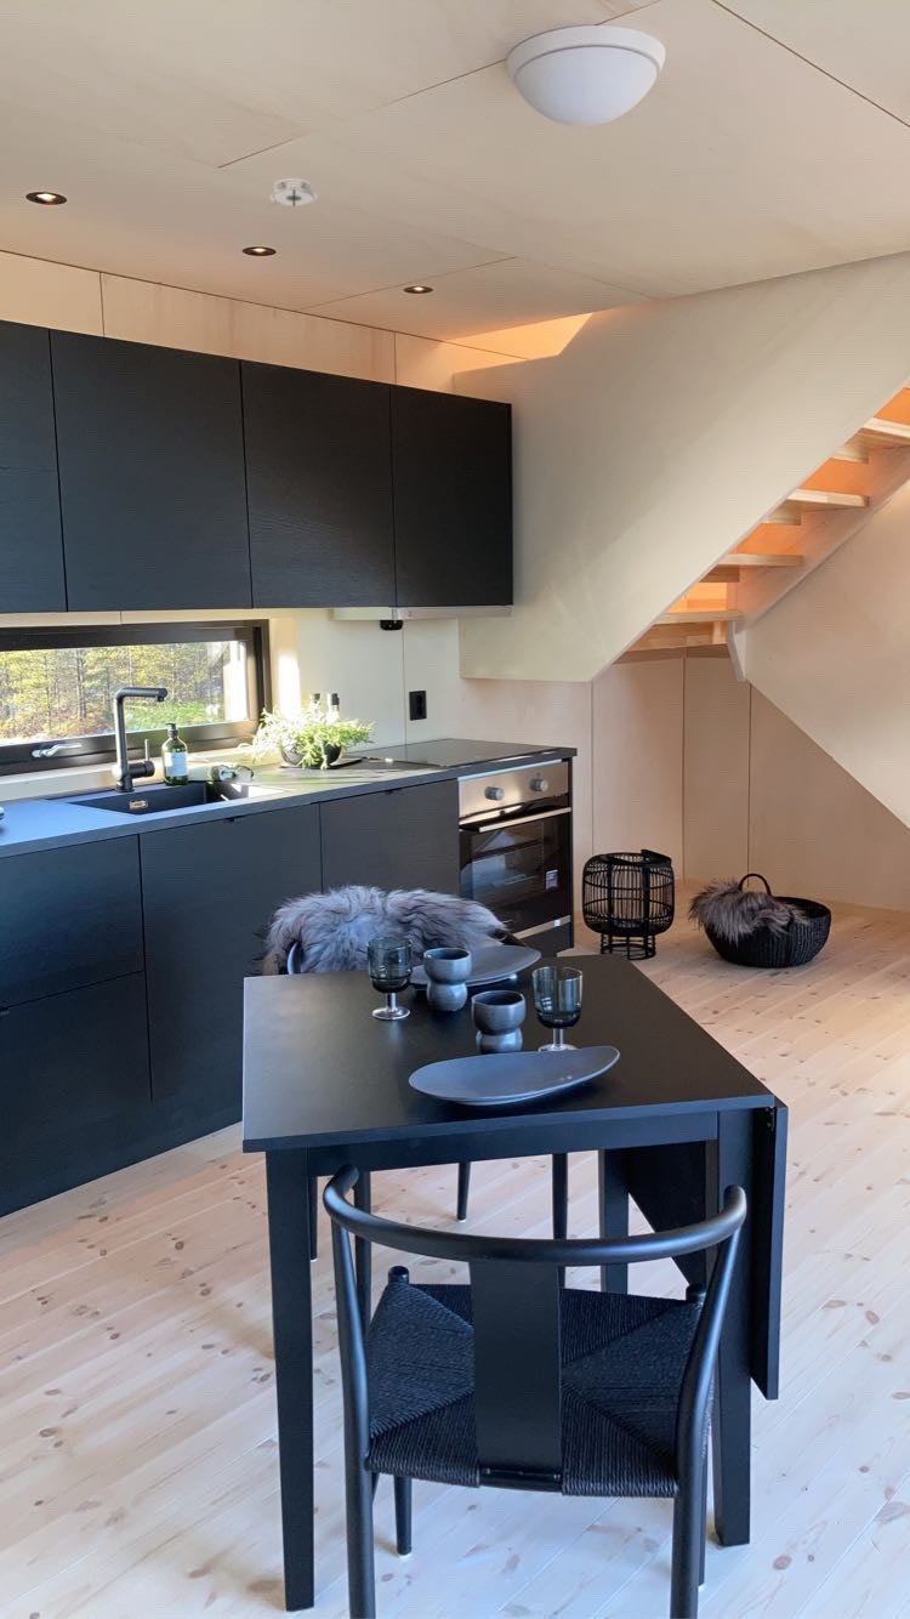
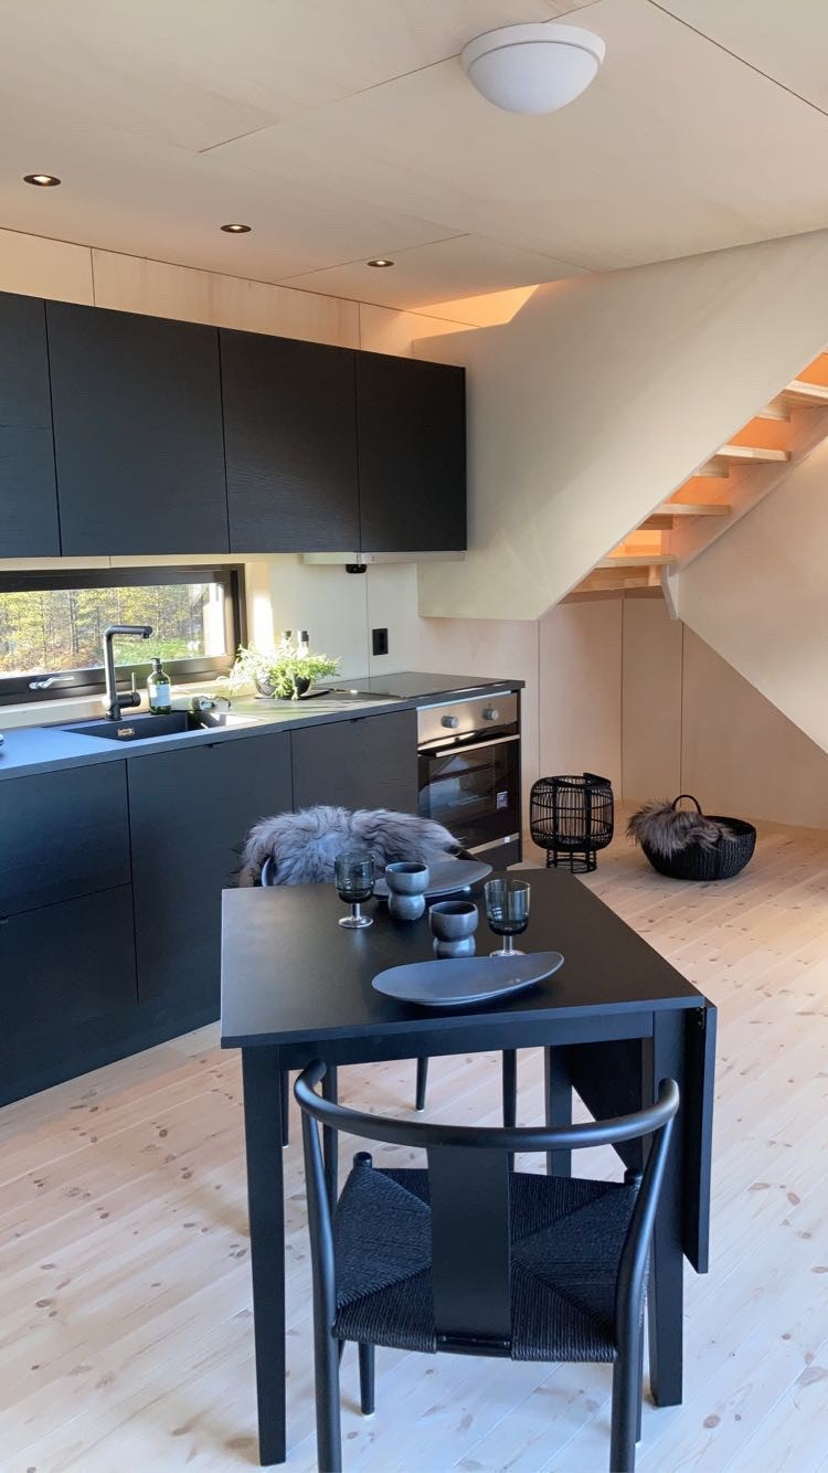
- smoke detector (291, 192)
